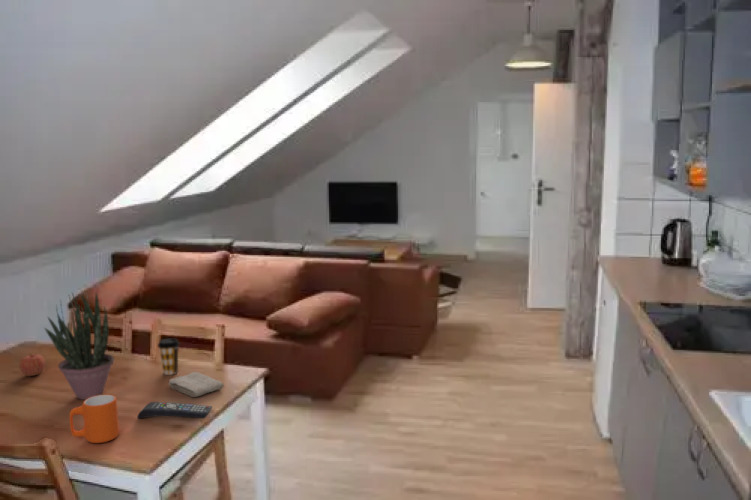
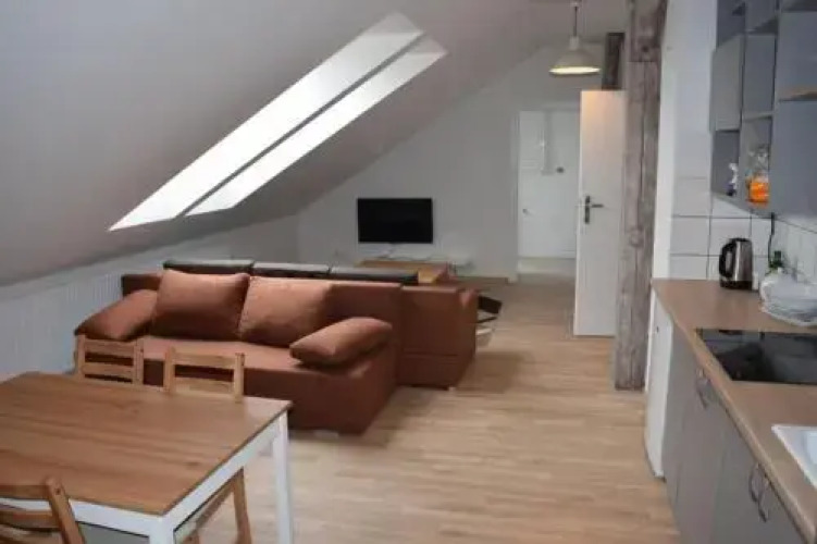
- washcloth (195, 383)
- potted plant (80, 344)
- apple (32, 364)
- coffee cup (169, 356)
- remote control (175, 410)
- mug (95, 420)
